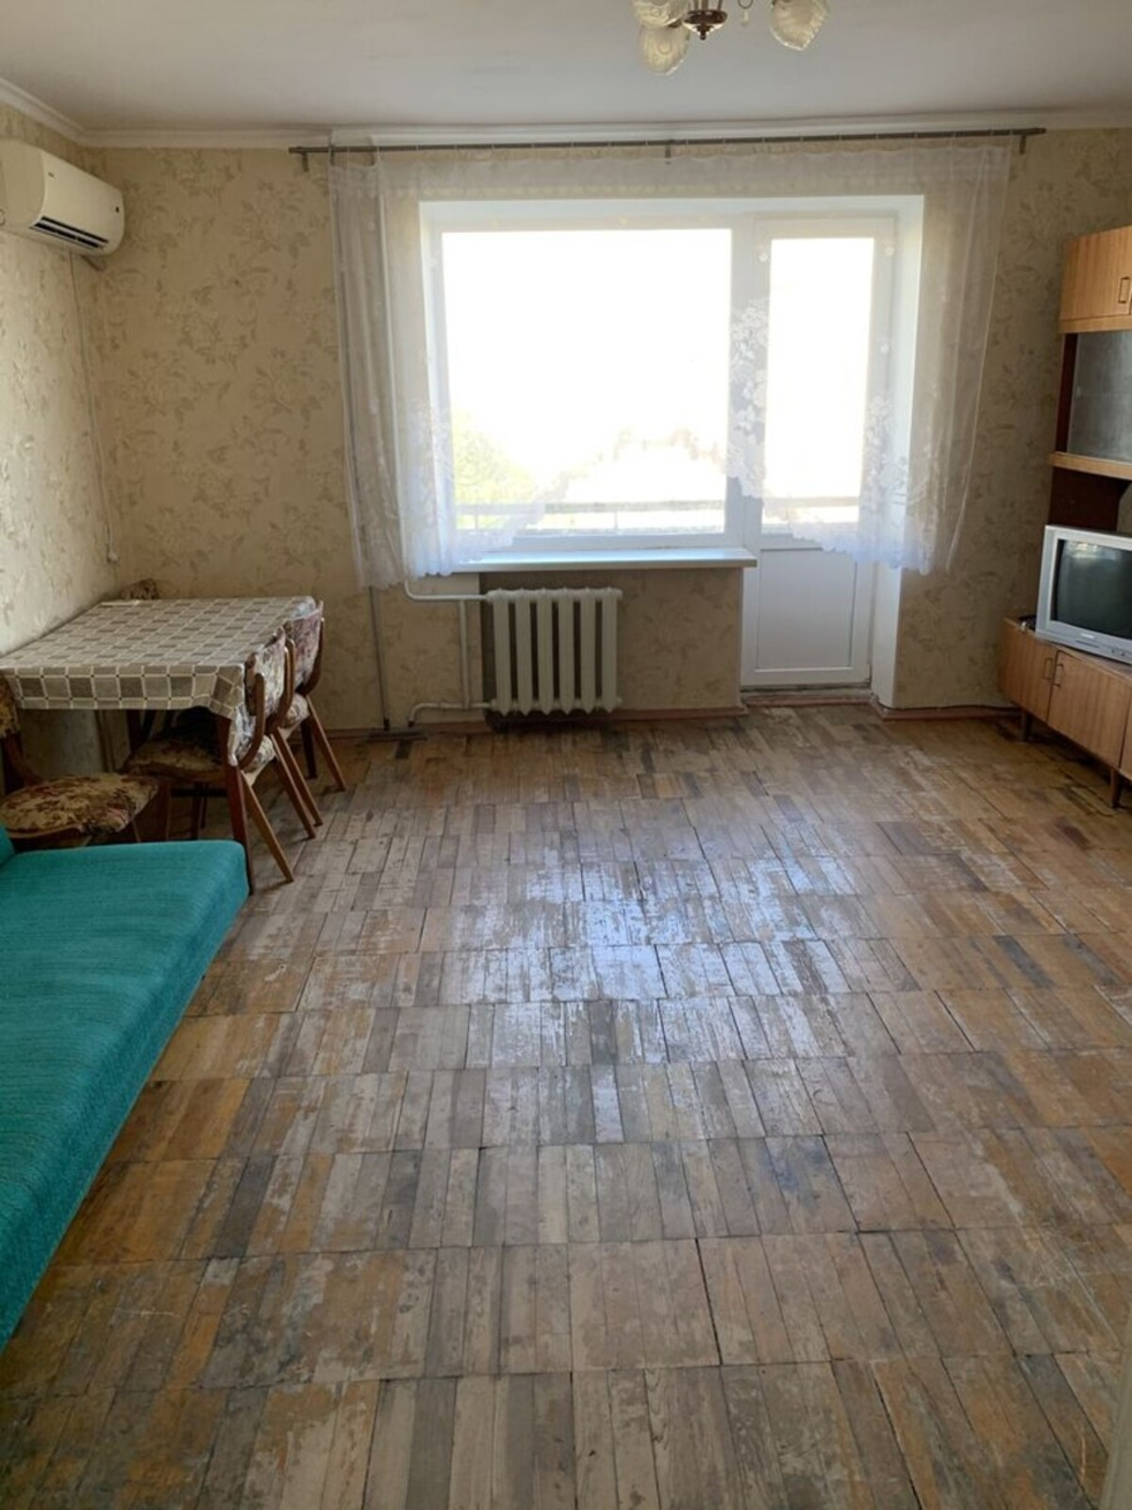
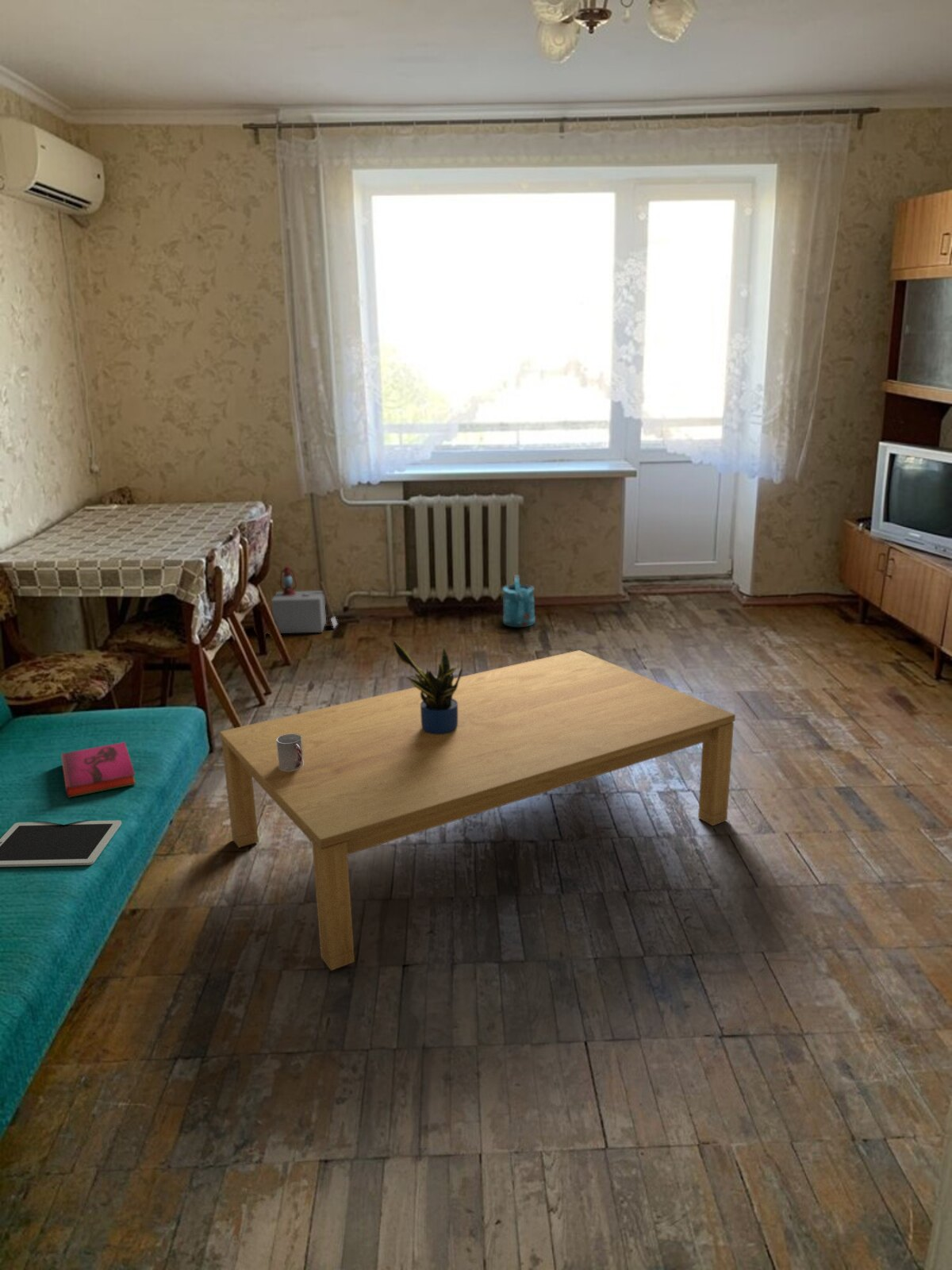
+ cup (292, 752)
+ watering can (520, 602)
+ hardback book (98, 768)
+ lantern (305, 596)
+ potted plant (430, 684)
+ tablet (52, 843)
+ coffee table (481, 777)
